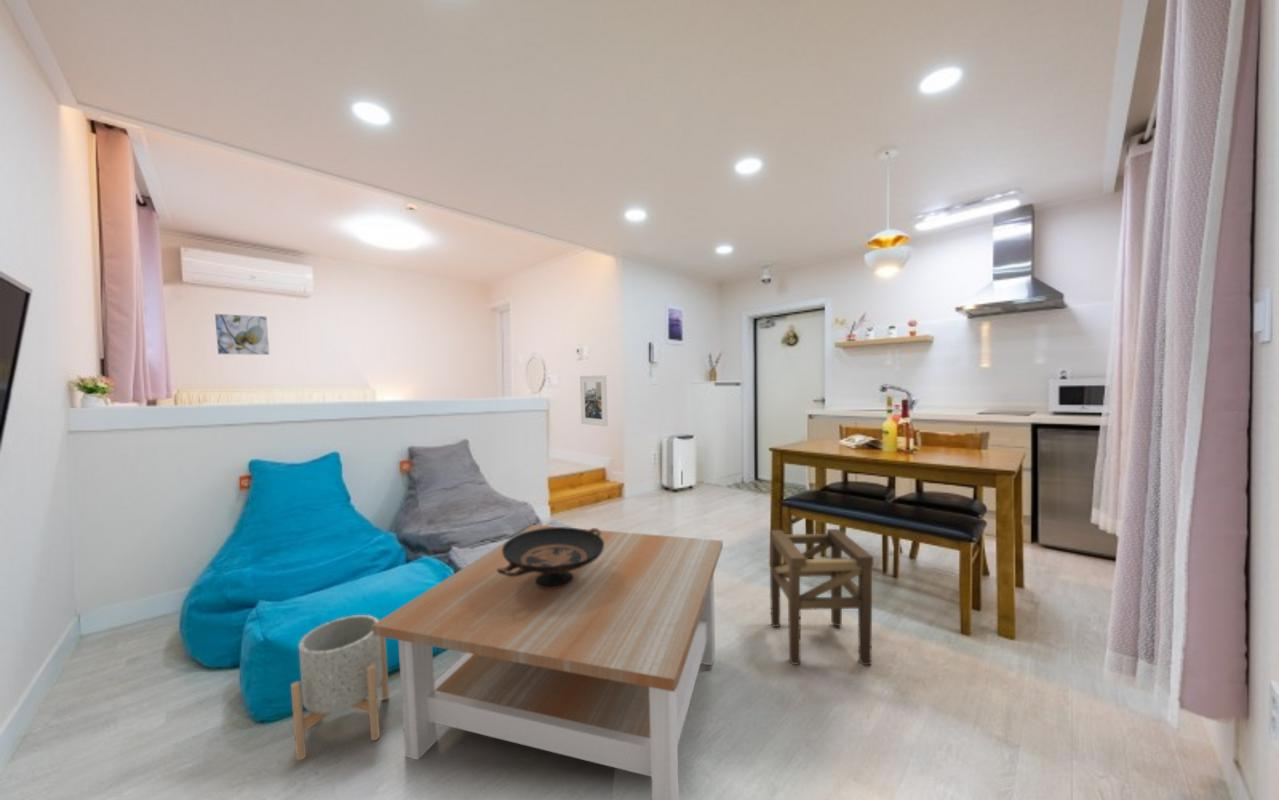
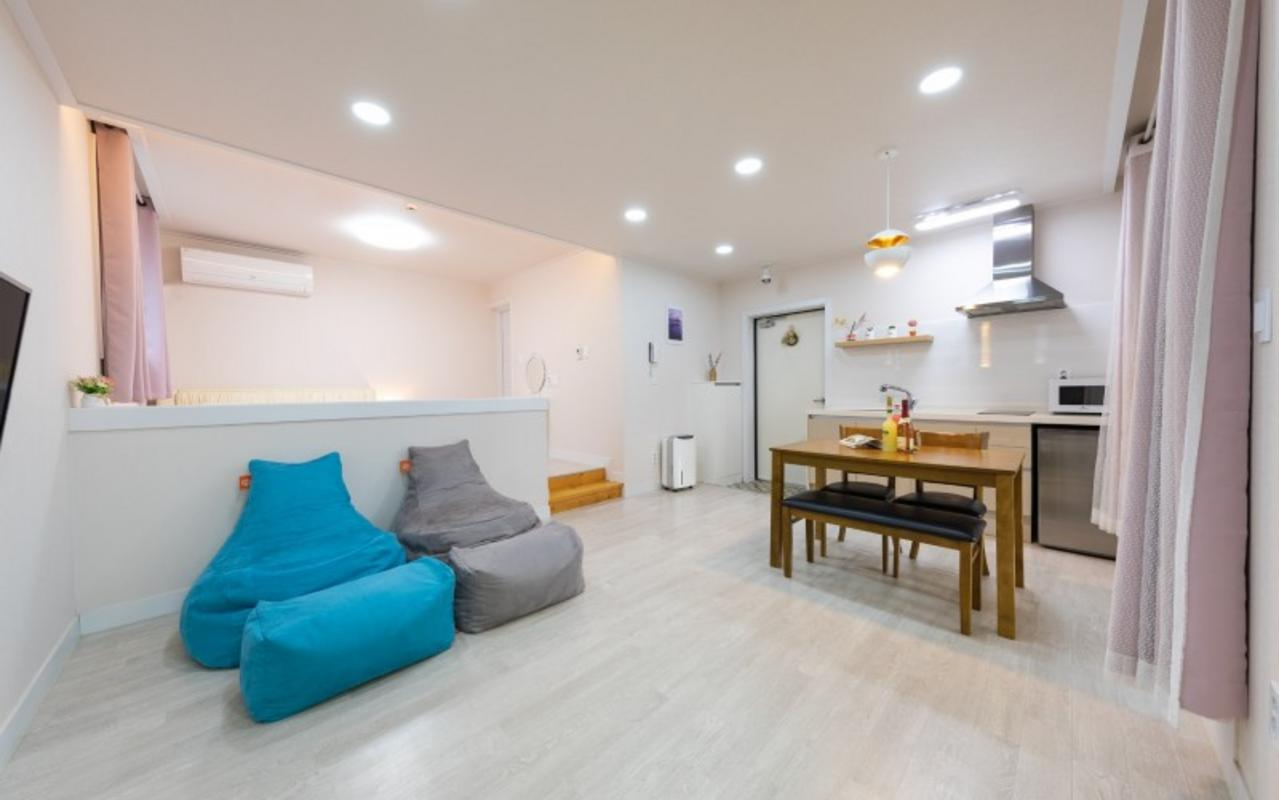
- coffee table (581, 637)
- planter (343, 679)
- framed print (242, 334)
- decorative bowl (554, 561)
- stool (817, 592)
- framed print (593, 400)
